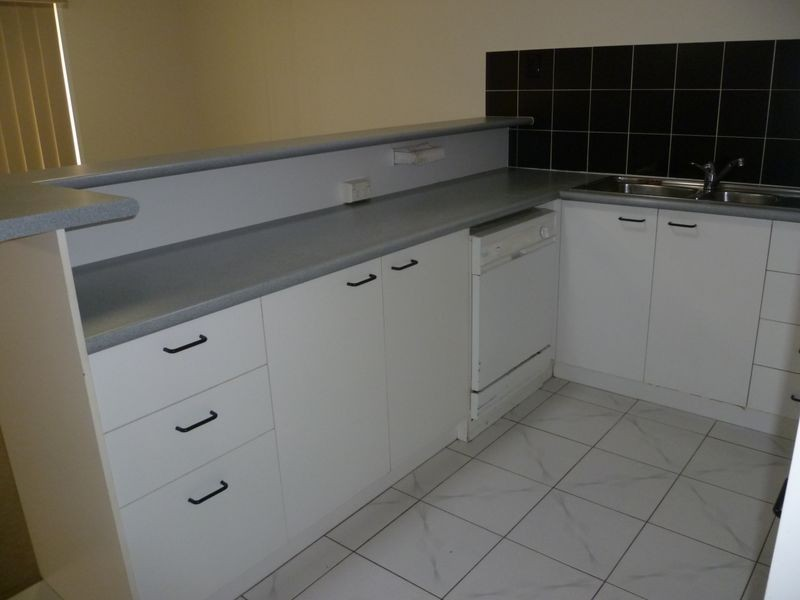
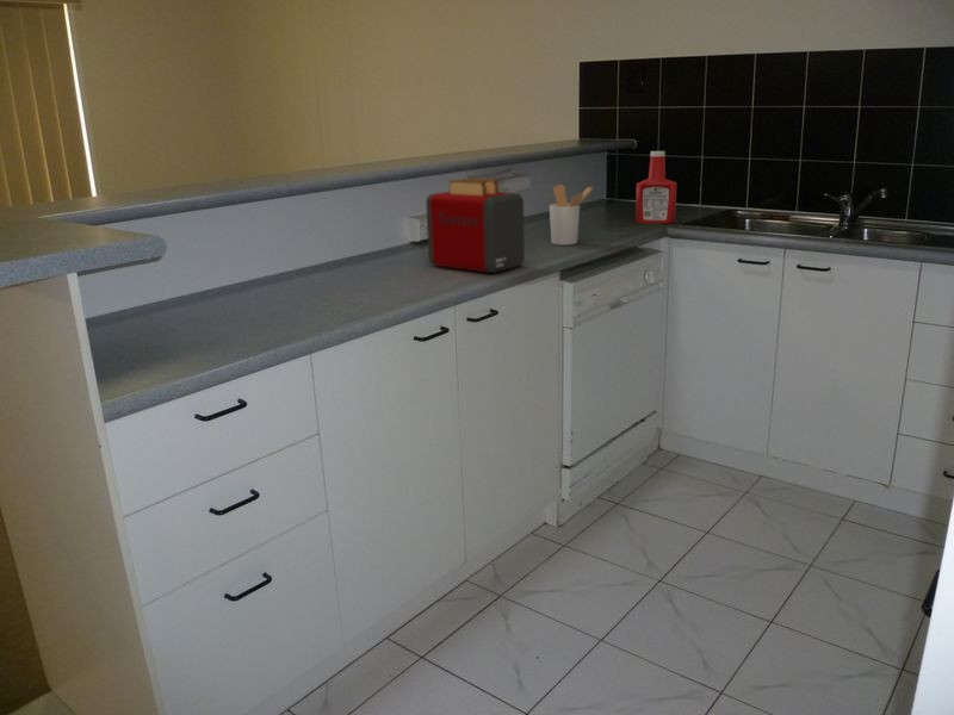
+ toaster (473, 223)
+ utensil holder (571, 213)
+ soap bottle (656, 187)
